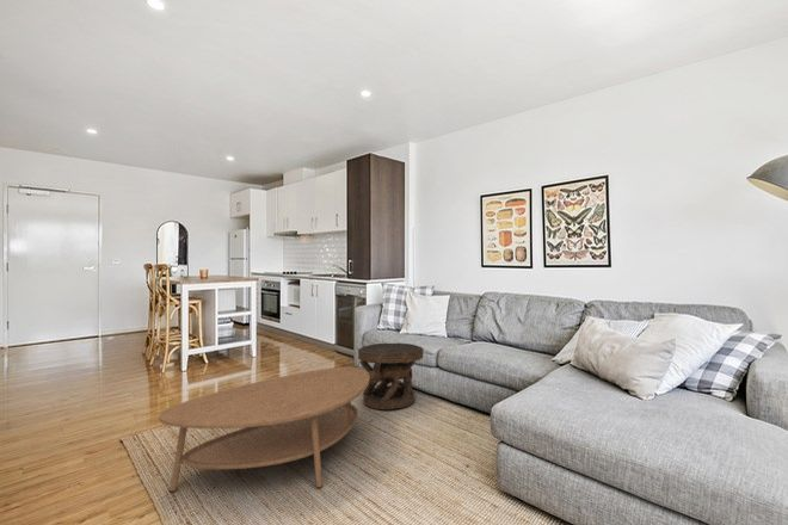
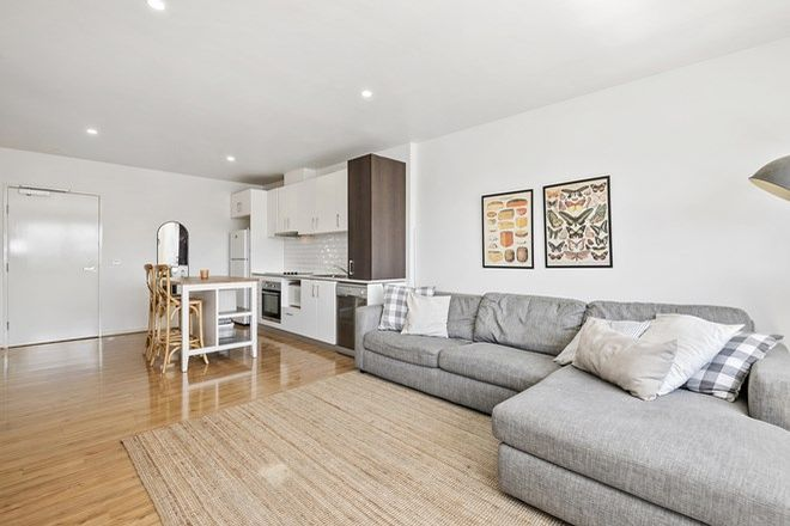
- side table (389, 373)
- coffee table (290, 428)
